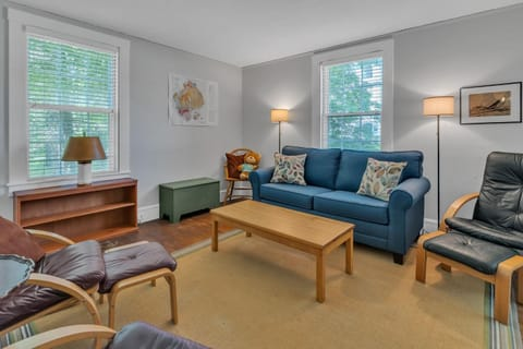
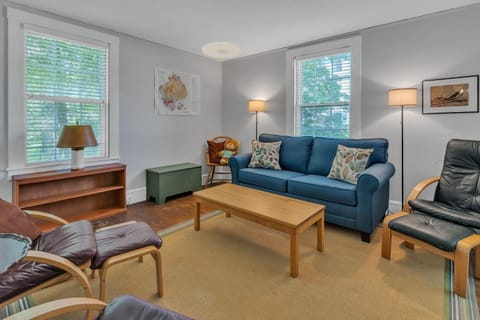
+ ceiling light (221, 48)
